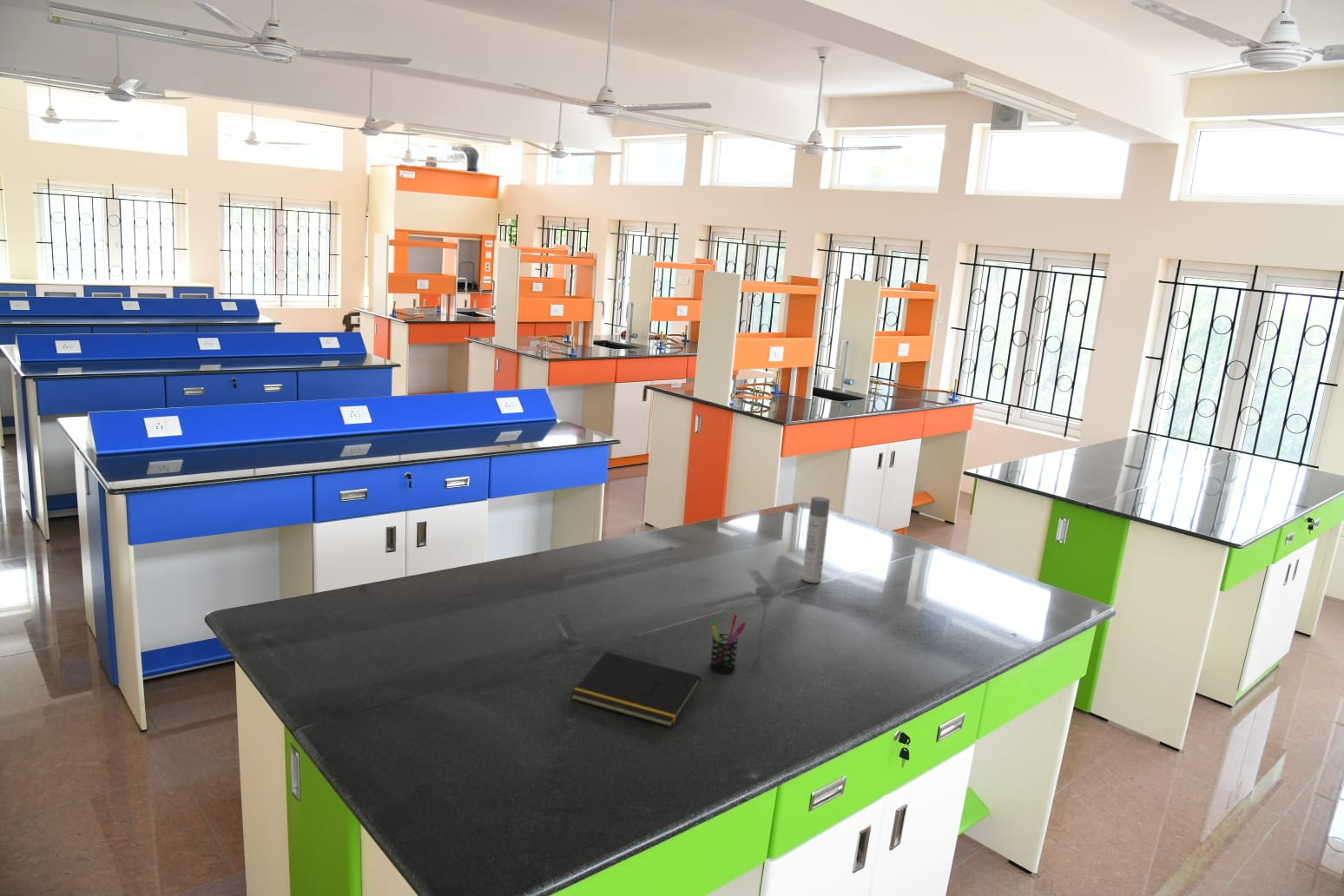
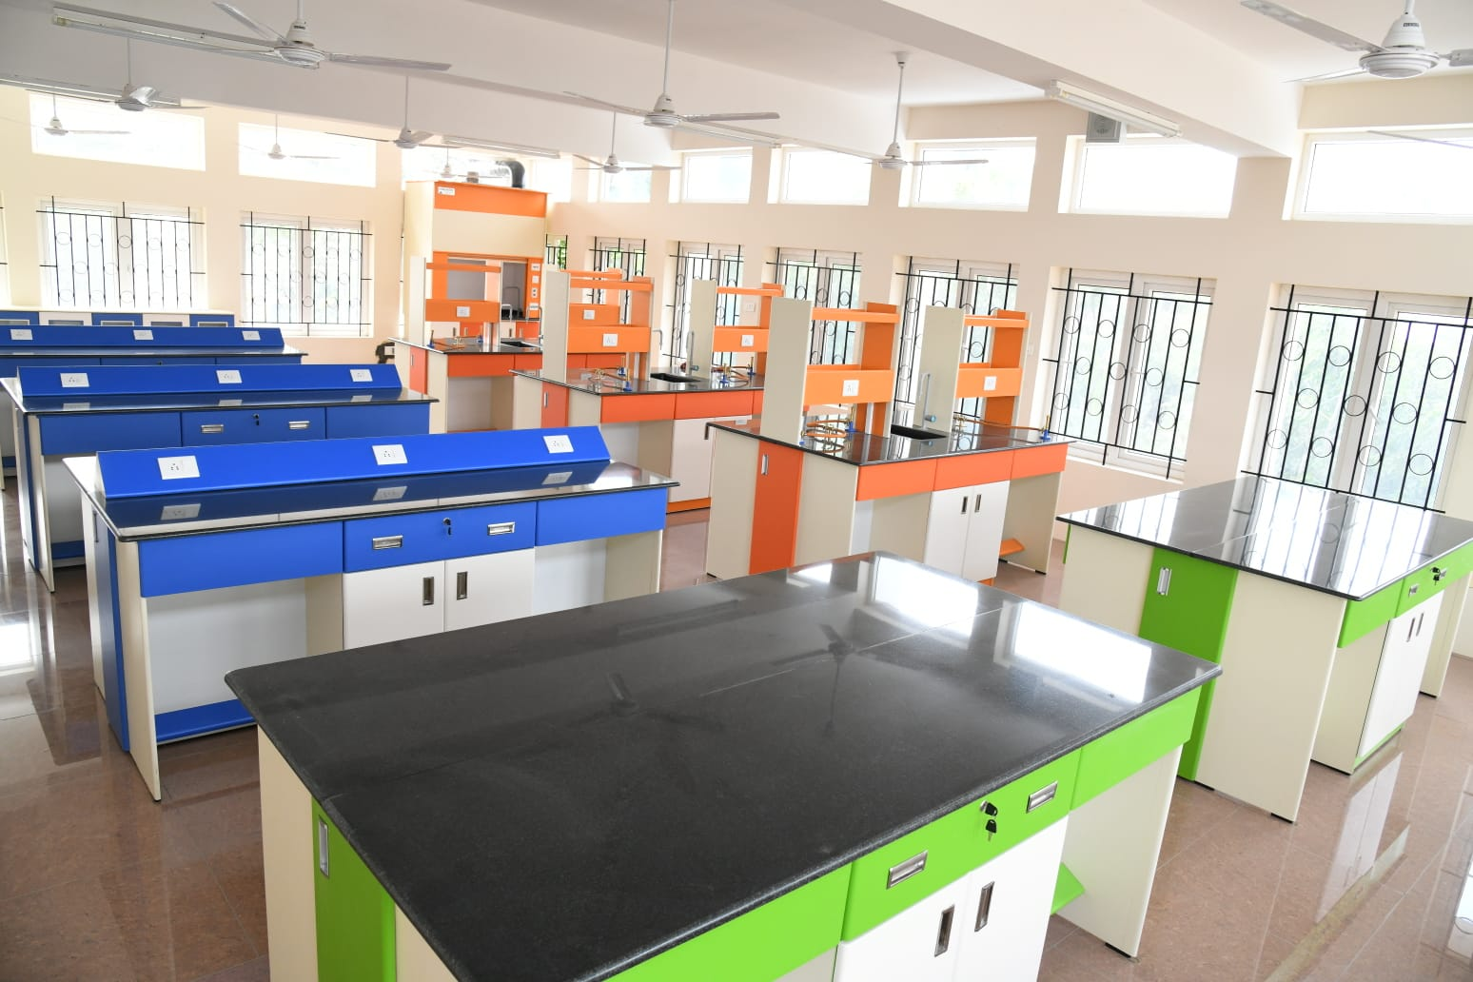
- notepad (636, 687)
- spray bottle (815, 539)
- pen holder (722, 641)
